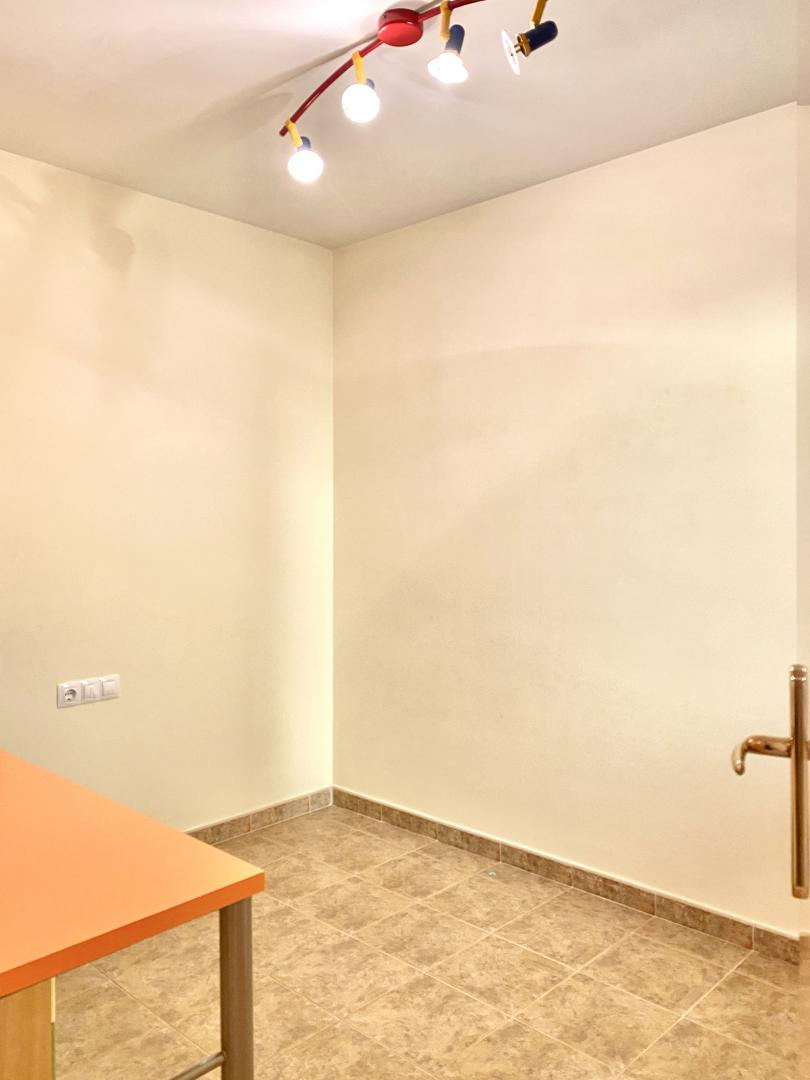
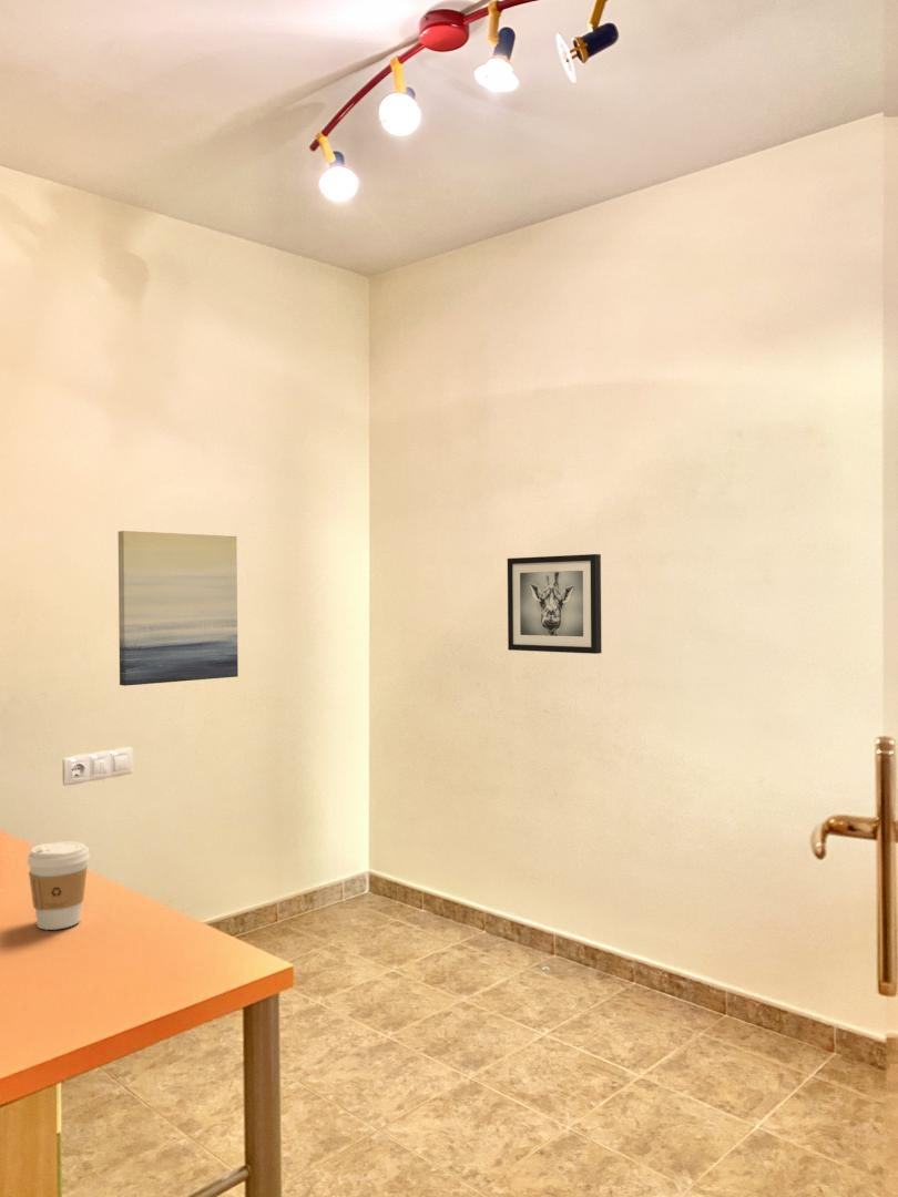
+ wall art (181, 607)
+ wall art (552, 603)
+ coffee cup (59, 883)
